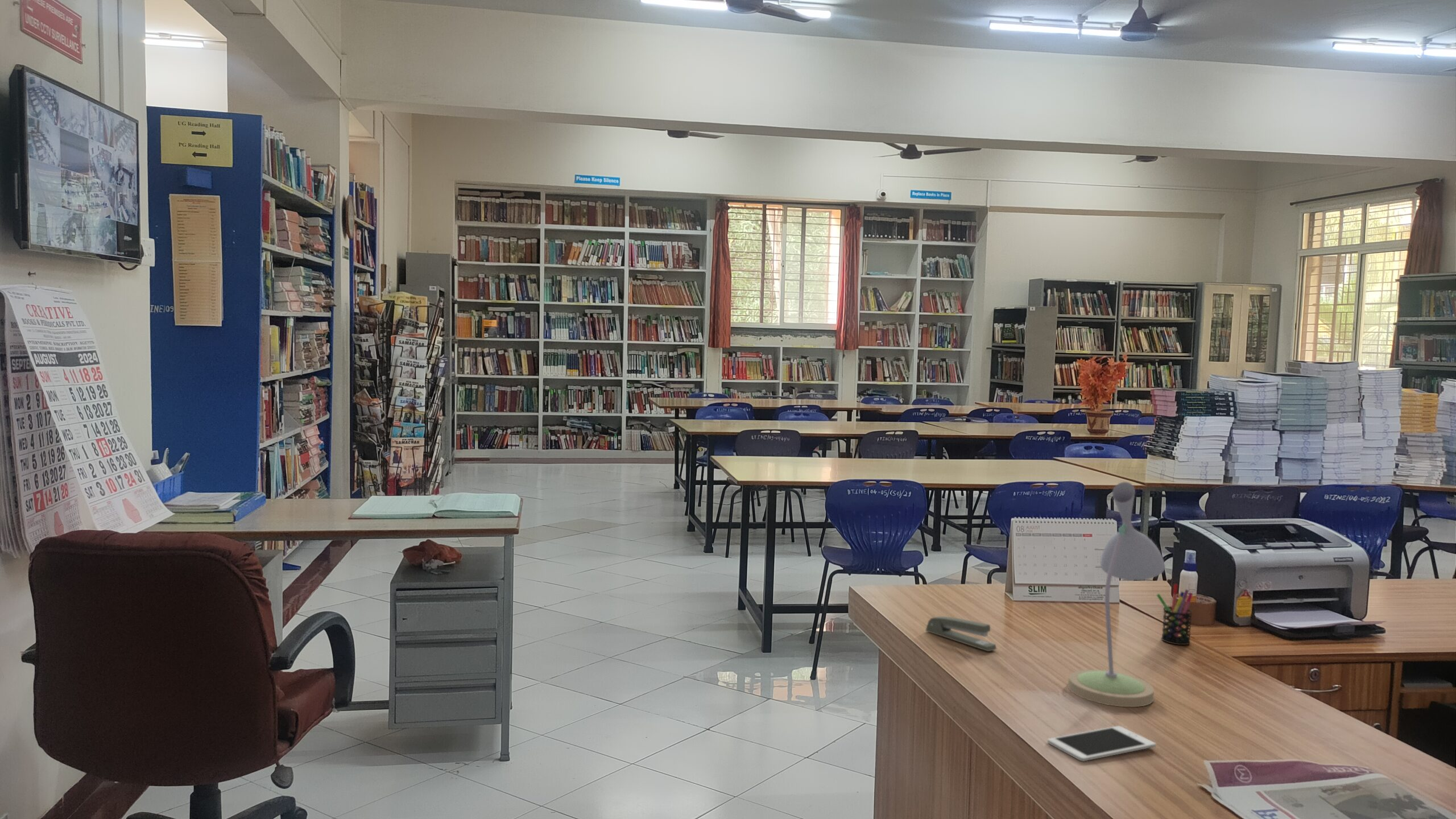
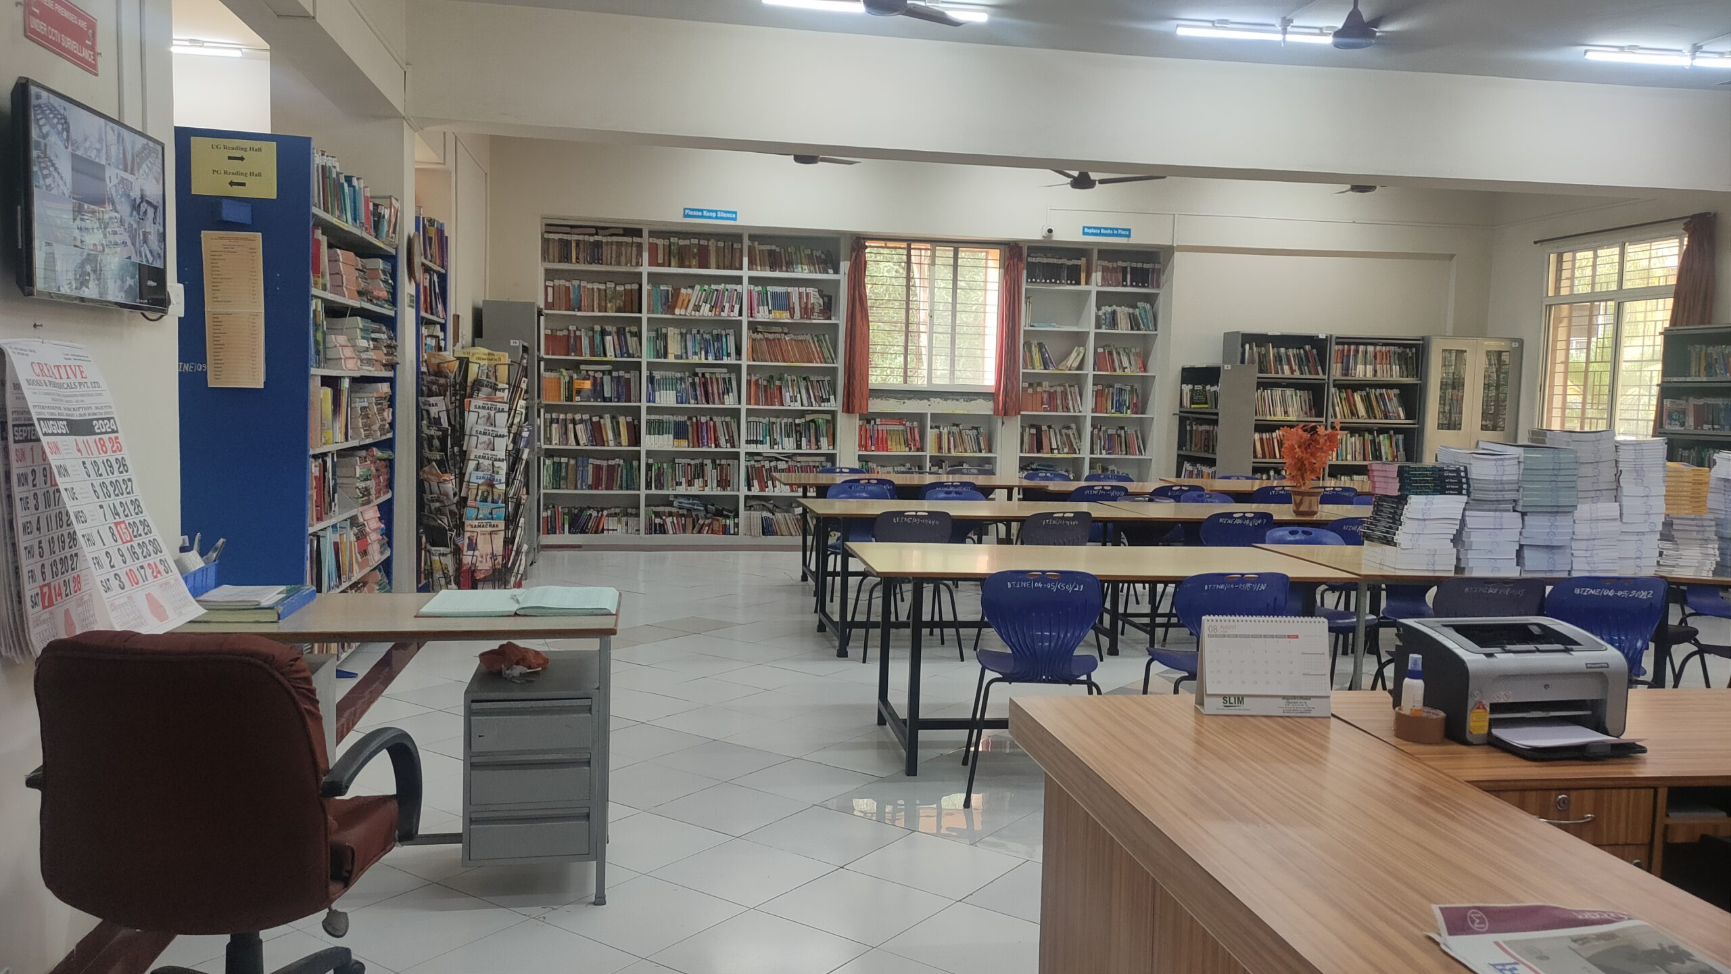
- stapler (961, 628)
- pen holder (1173, 613)
- cell phone (1101, 743)
- desk lamp (1124, 579)
